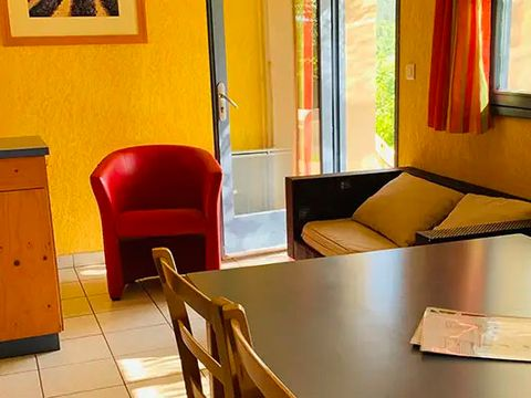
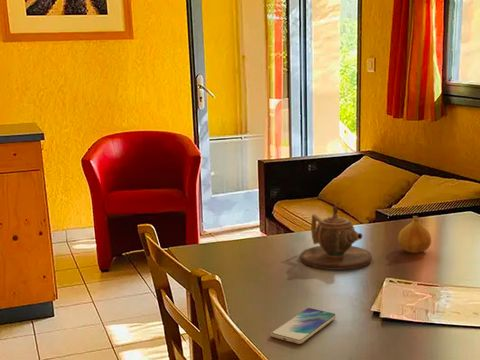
+ teapot (335, 232)
+ smartphone (304, 324)
+ fruit (414, 233)
